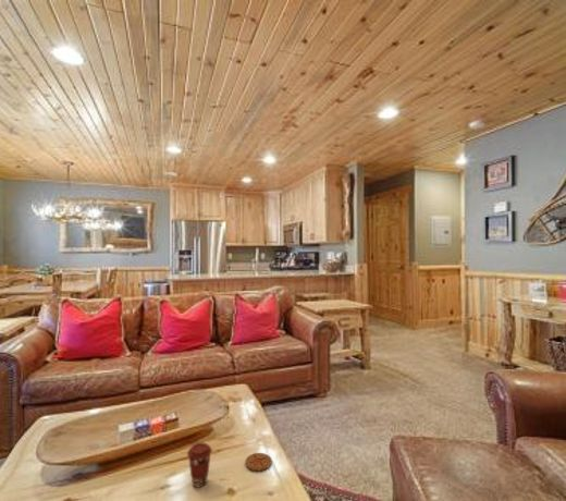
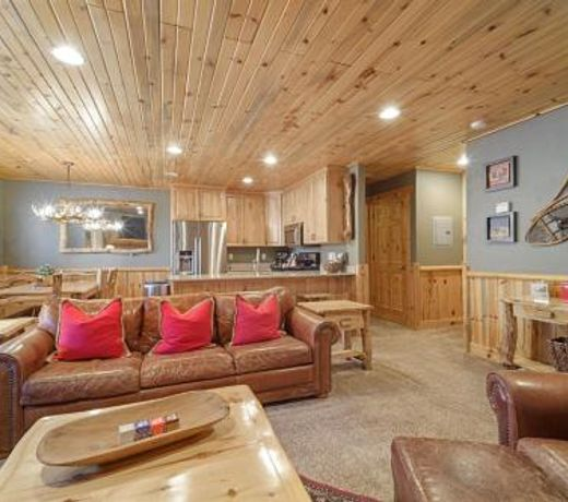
- coffee cup (199, 464)
- coaster (258, 461)
